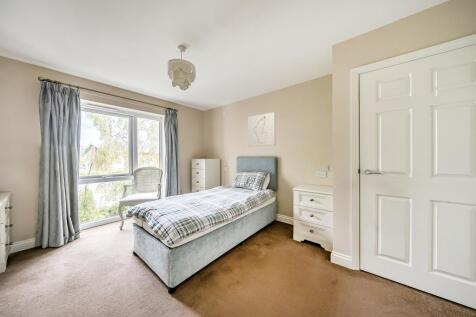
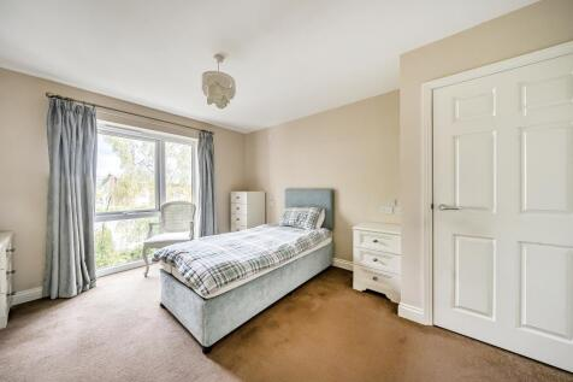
- wall art (261, 130)
